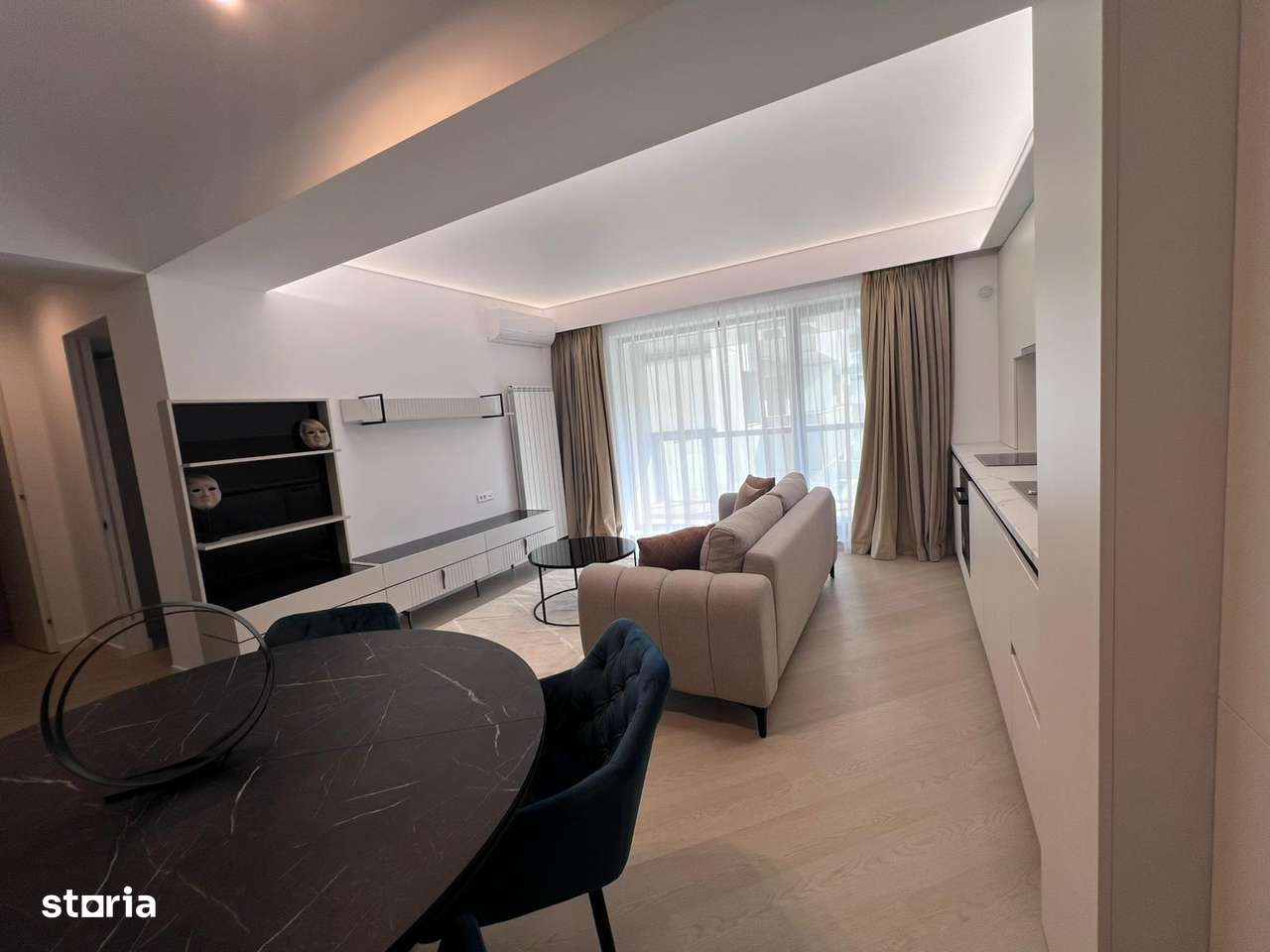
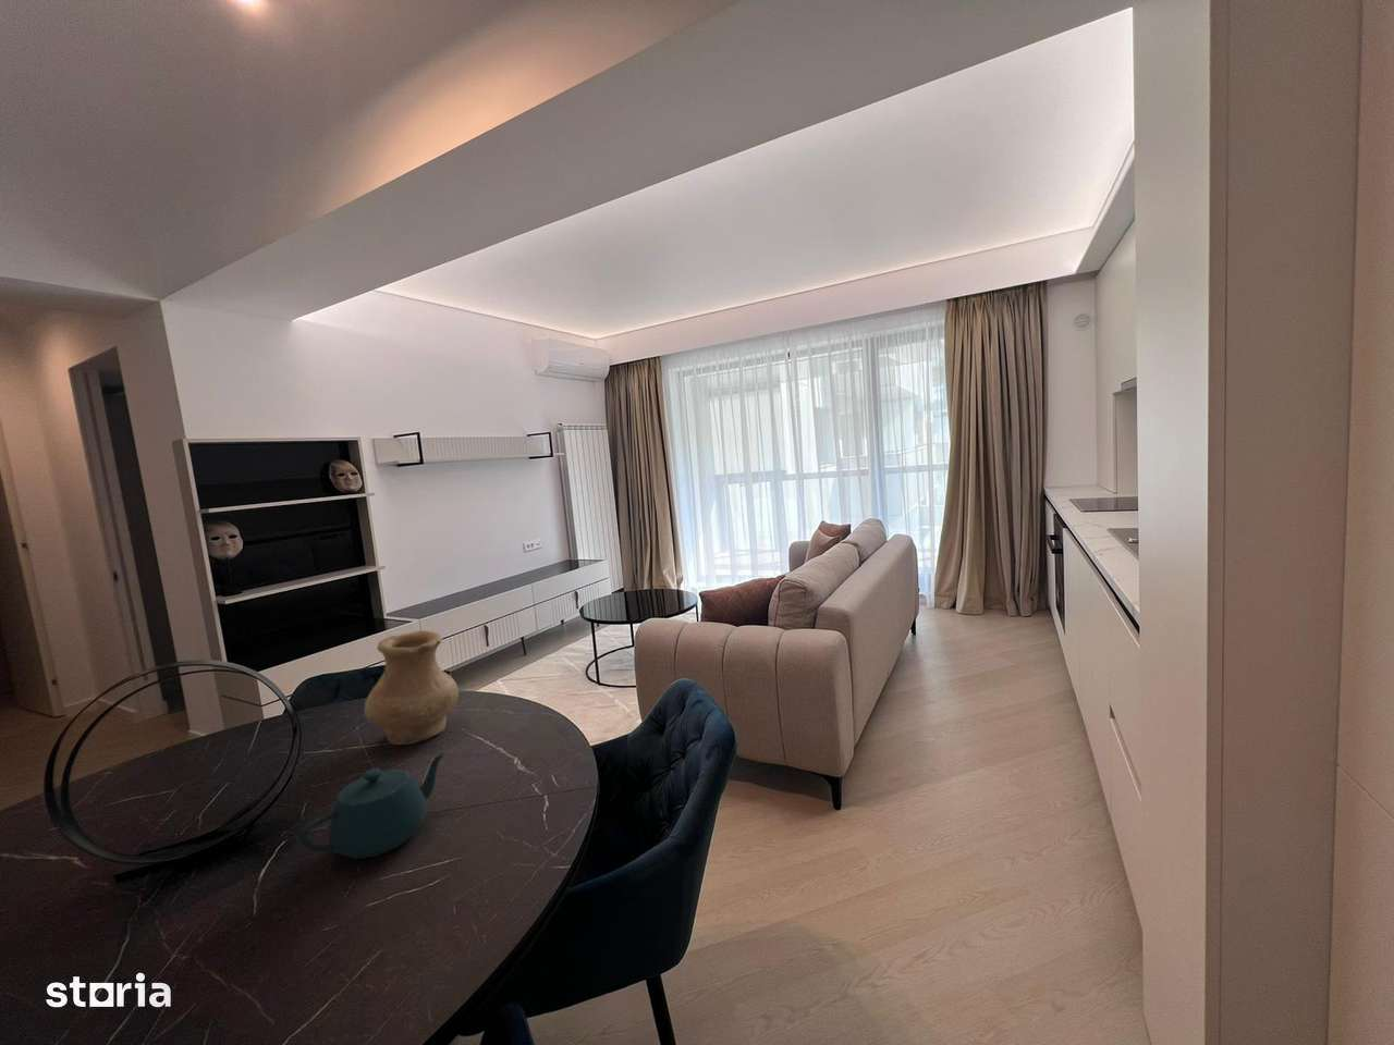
+ teapot (381, 804)
+ vase (411, 686)
